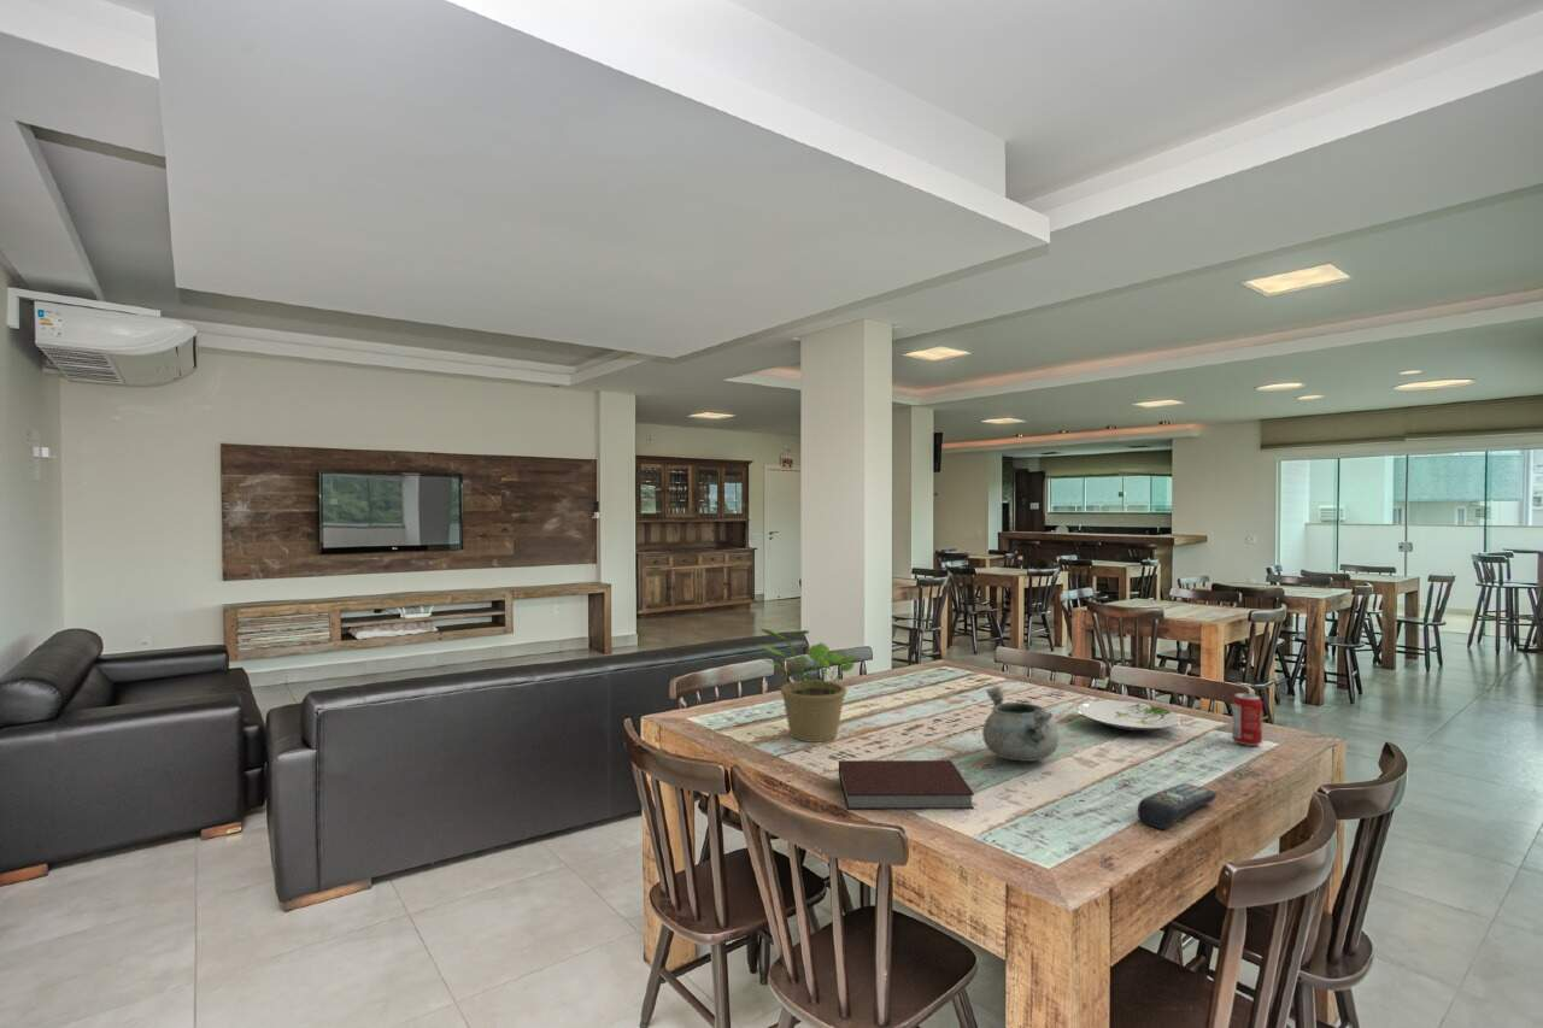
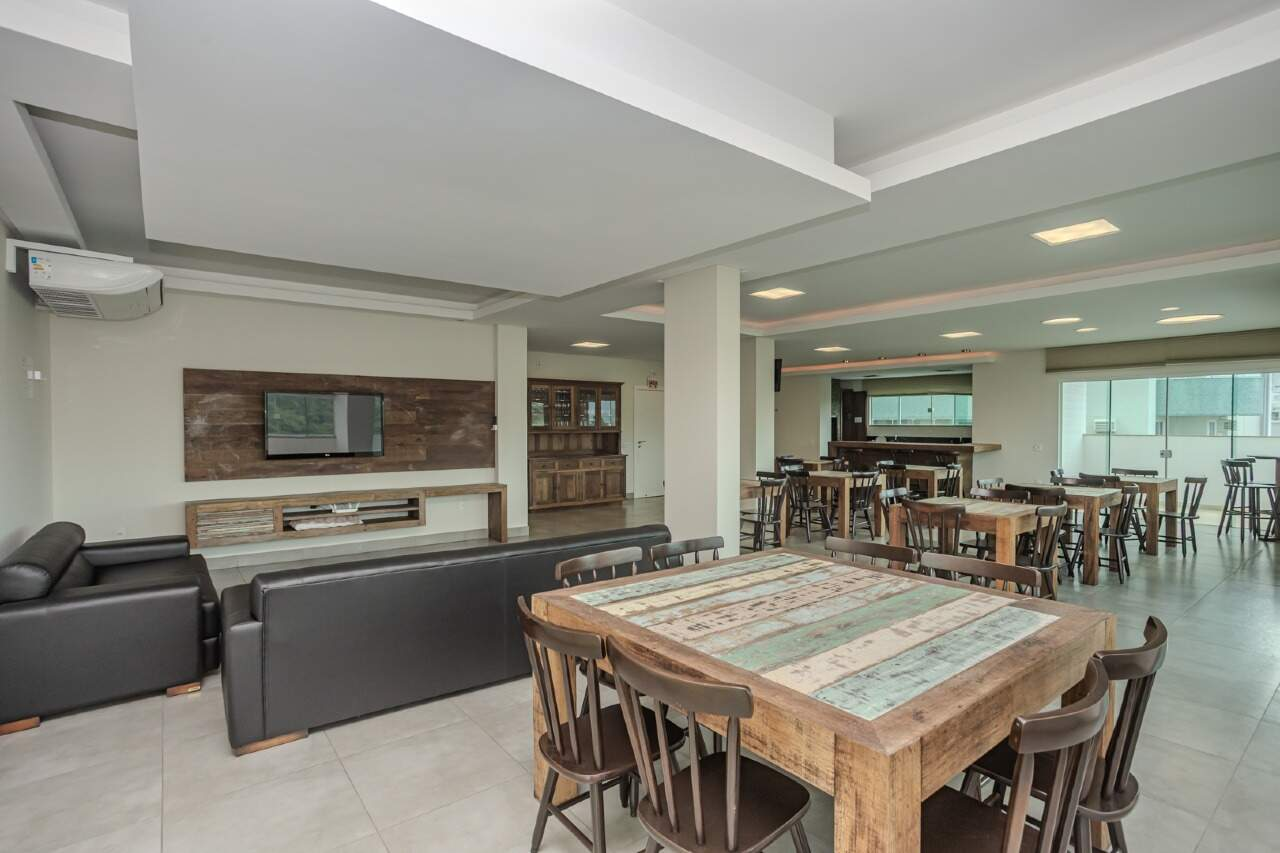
- notebook (902, 783)
- plate (1127, 718)
- decorative bowl (1020, 727)
- potted plant (809, 677)
- remote control (1177, 801)
- beverage can (1246, 719)
